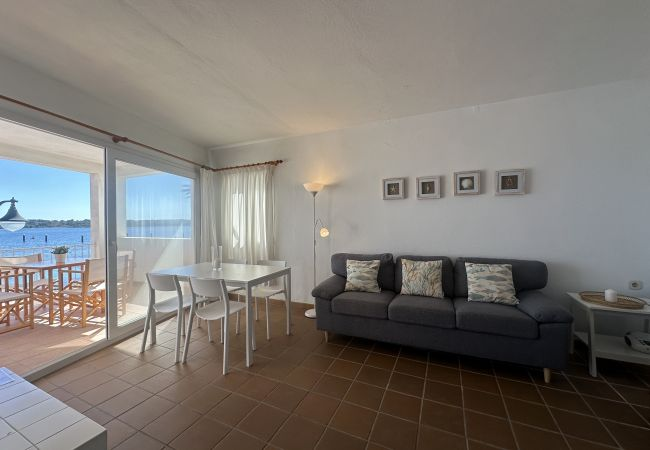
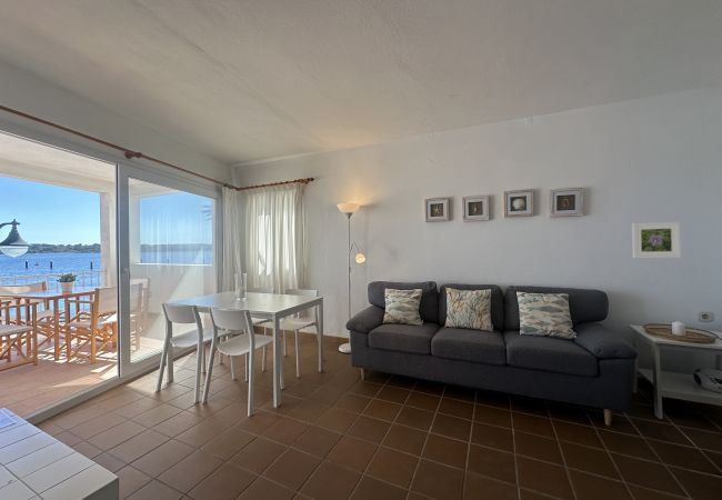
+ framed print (655, 240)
